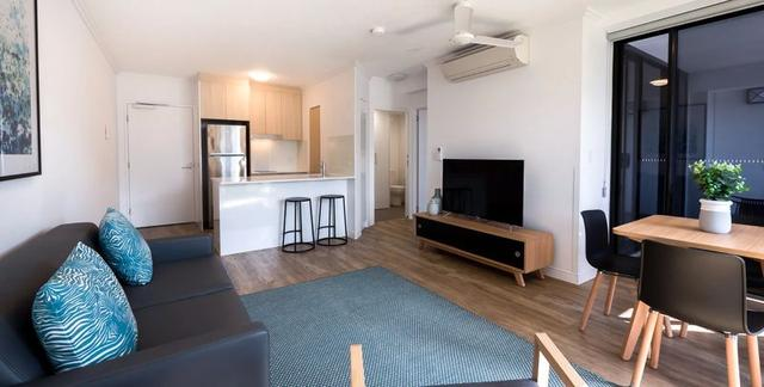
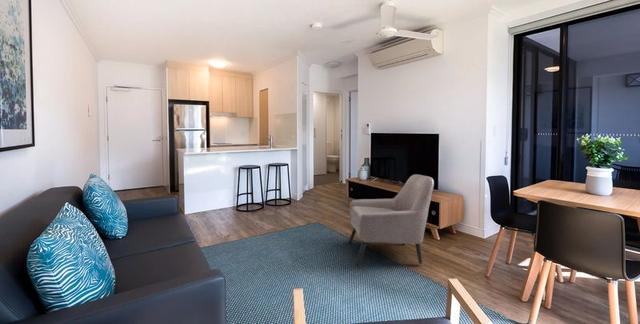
+ armchair (387, 215)
